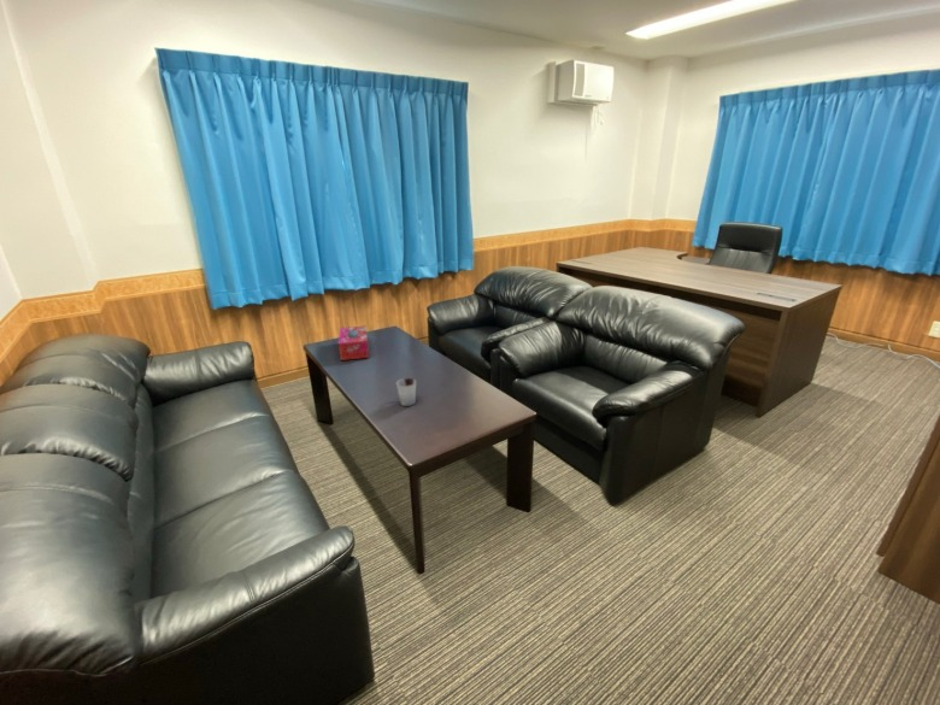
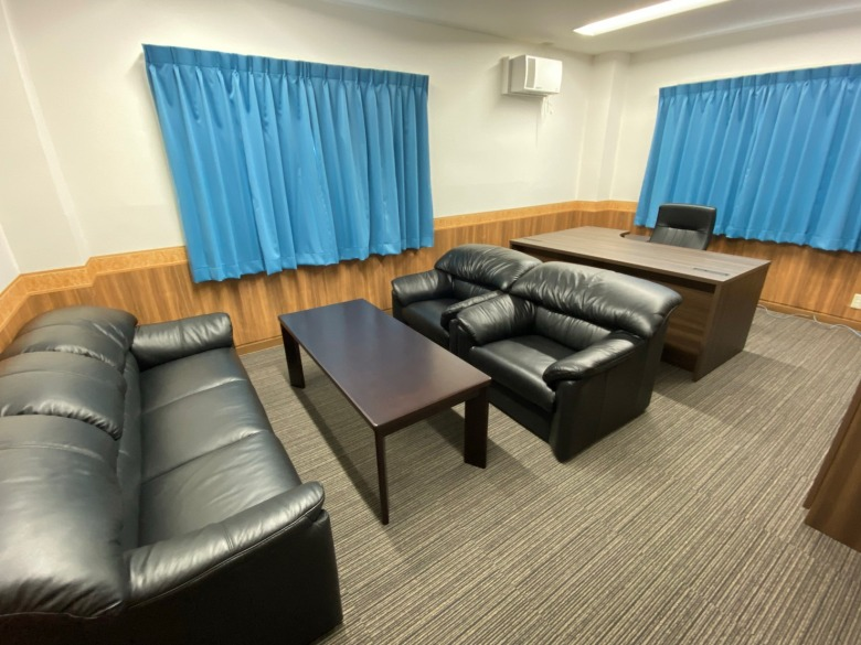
- cup (405, 390)
- tissue box (353, 341)
